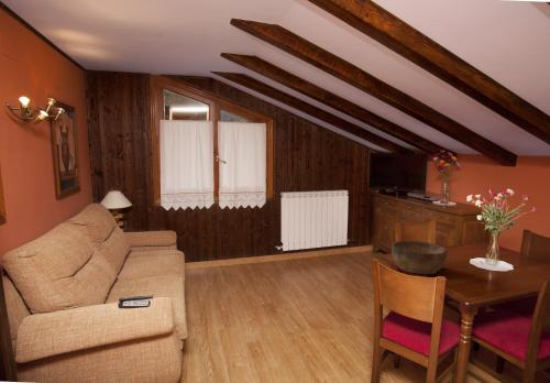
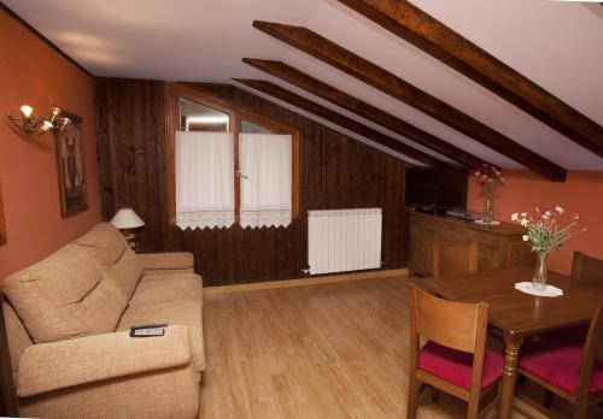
- bowl (418, 258)
